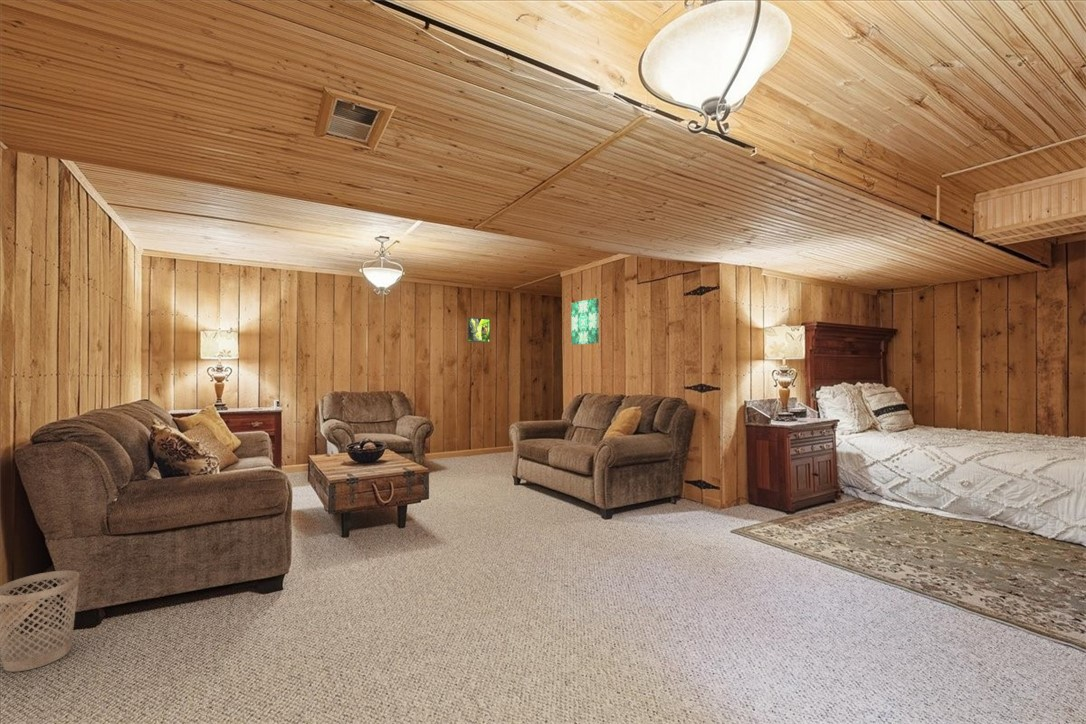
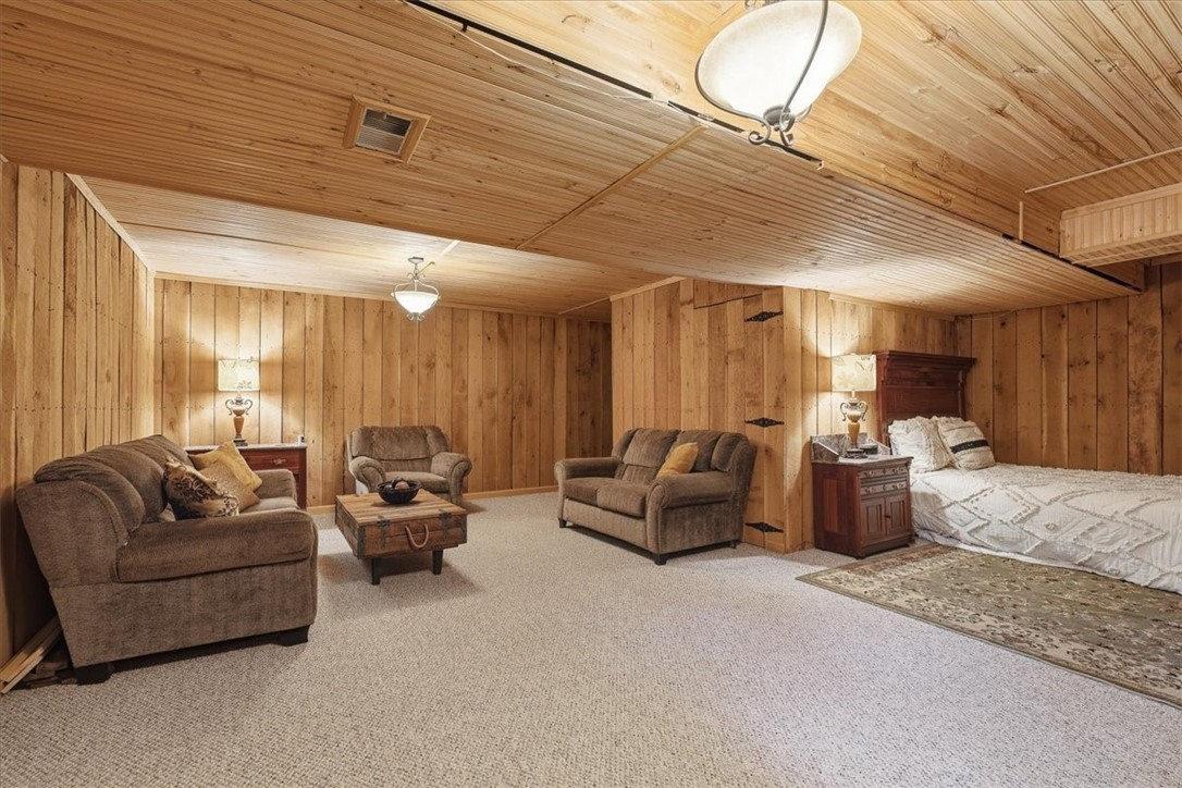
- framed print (478, 330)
- wall art (584, 322)
- wastebasket (38, 619)
